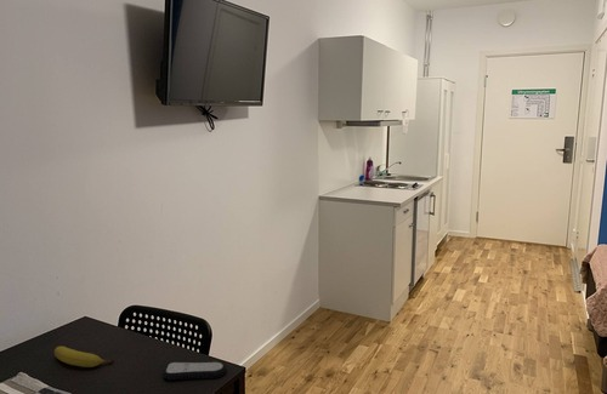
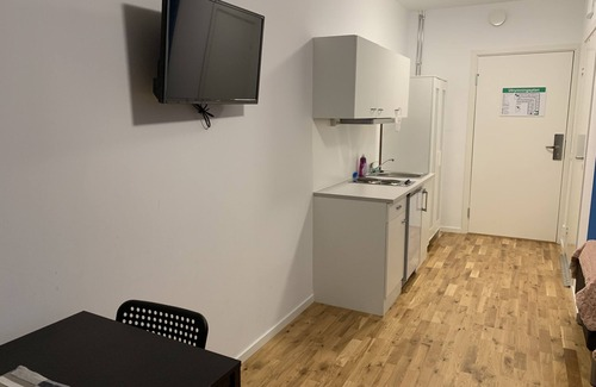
- remote control (194, 370)
- fruit (76, 354)
